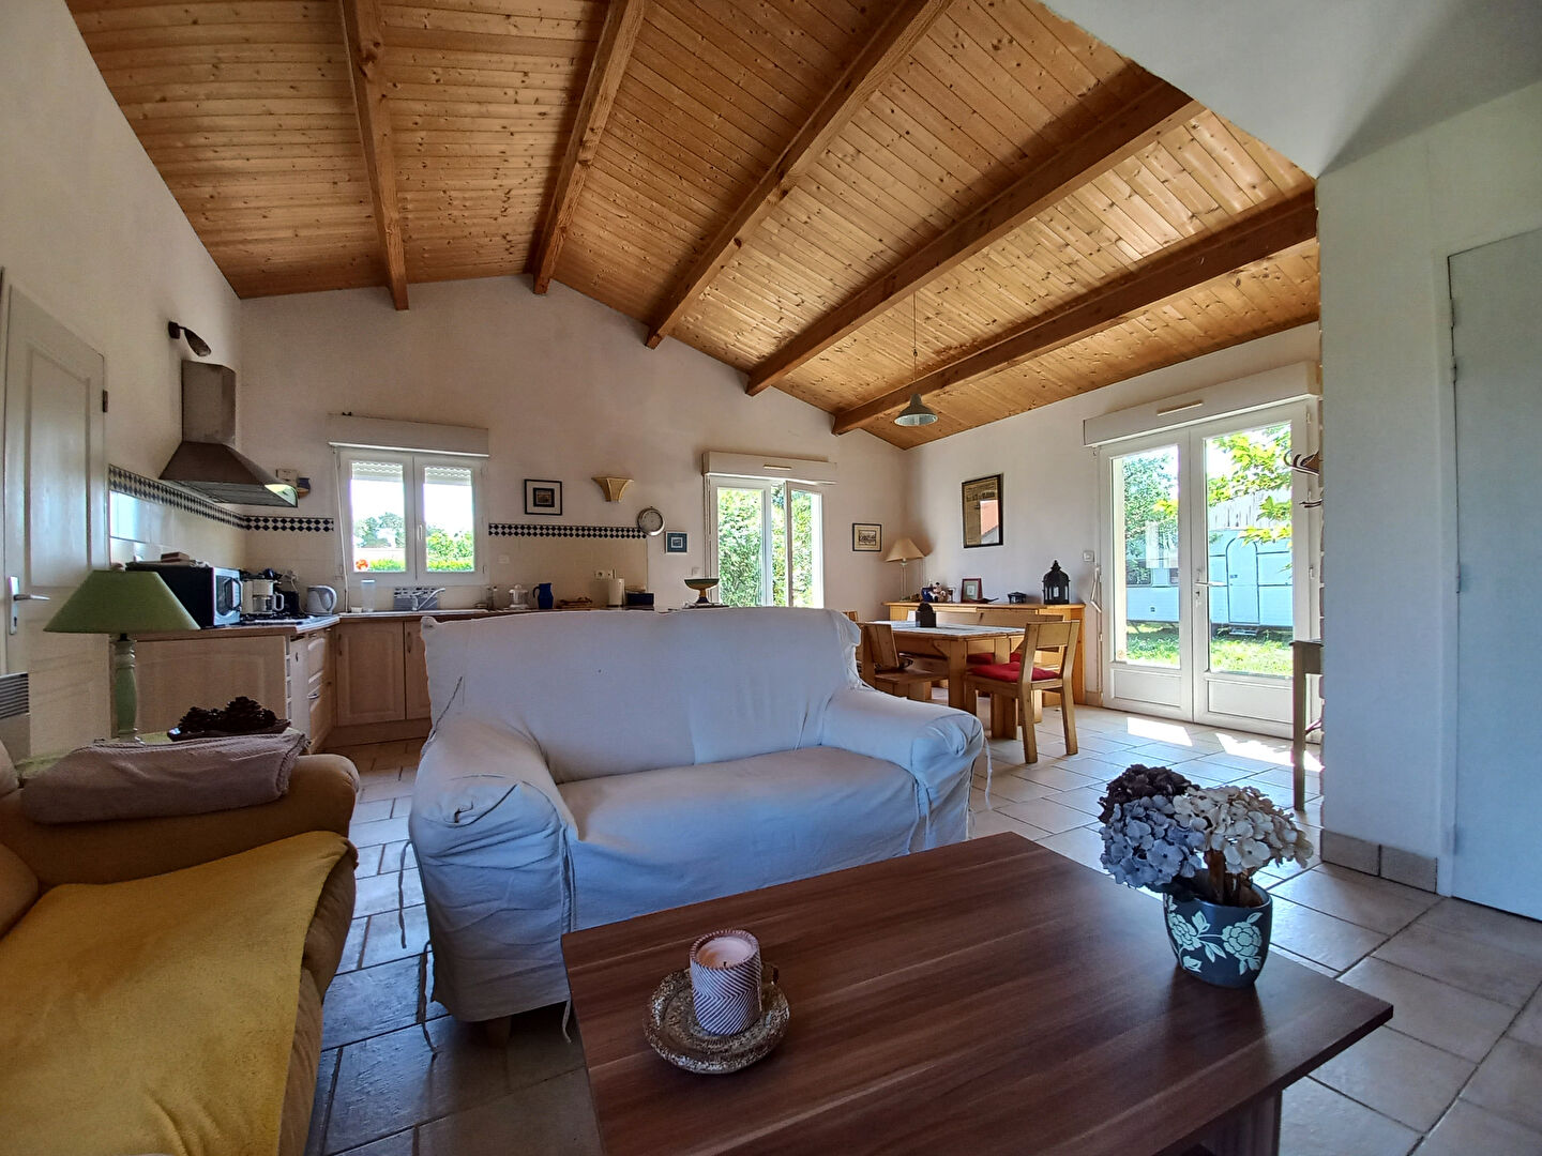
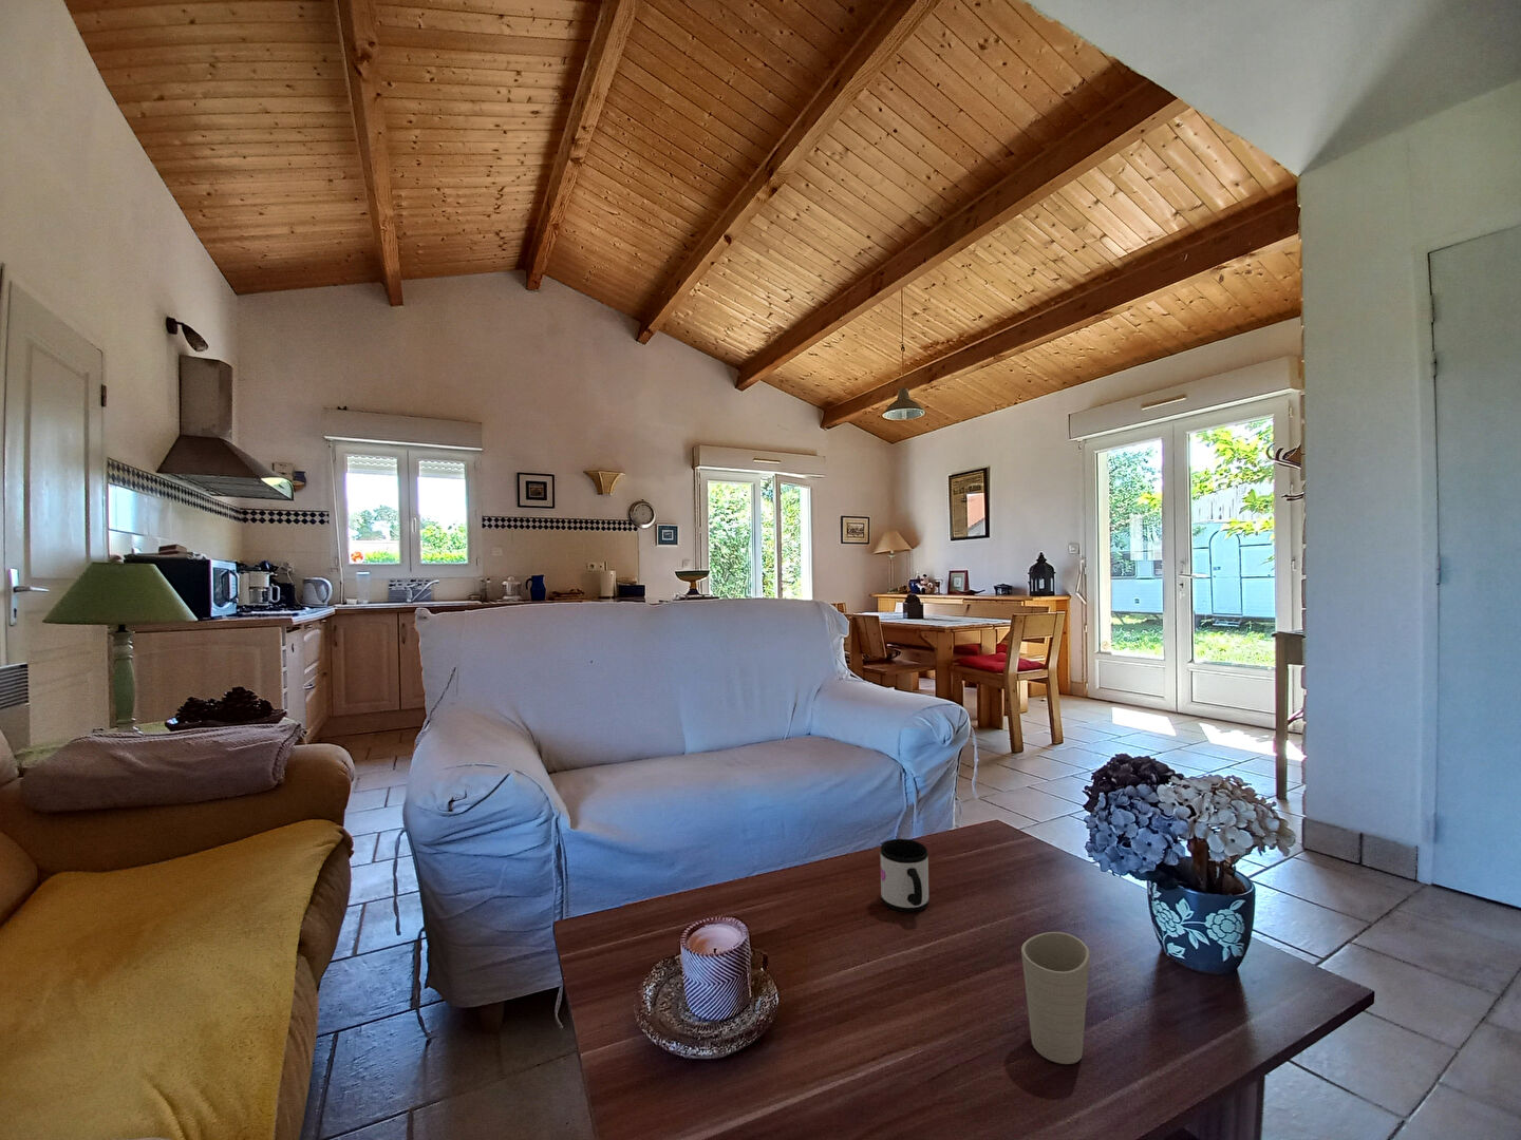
+ cup (1055, 995)
+ mug (908, 878)
